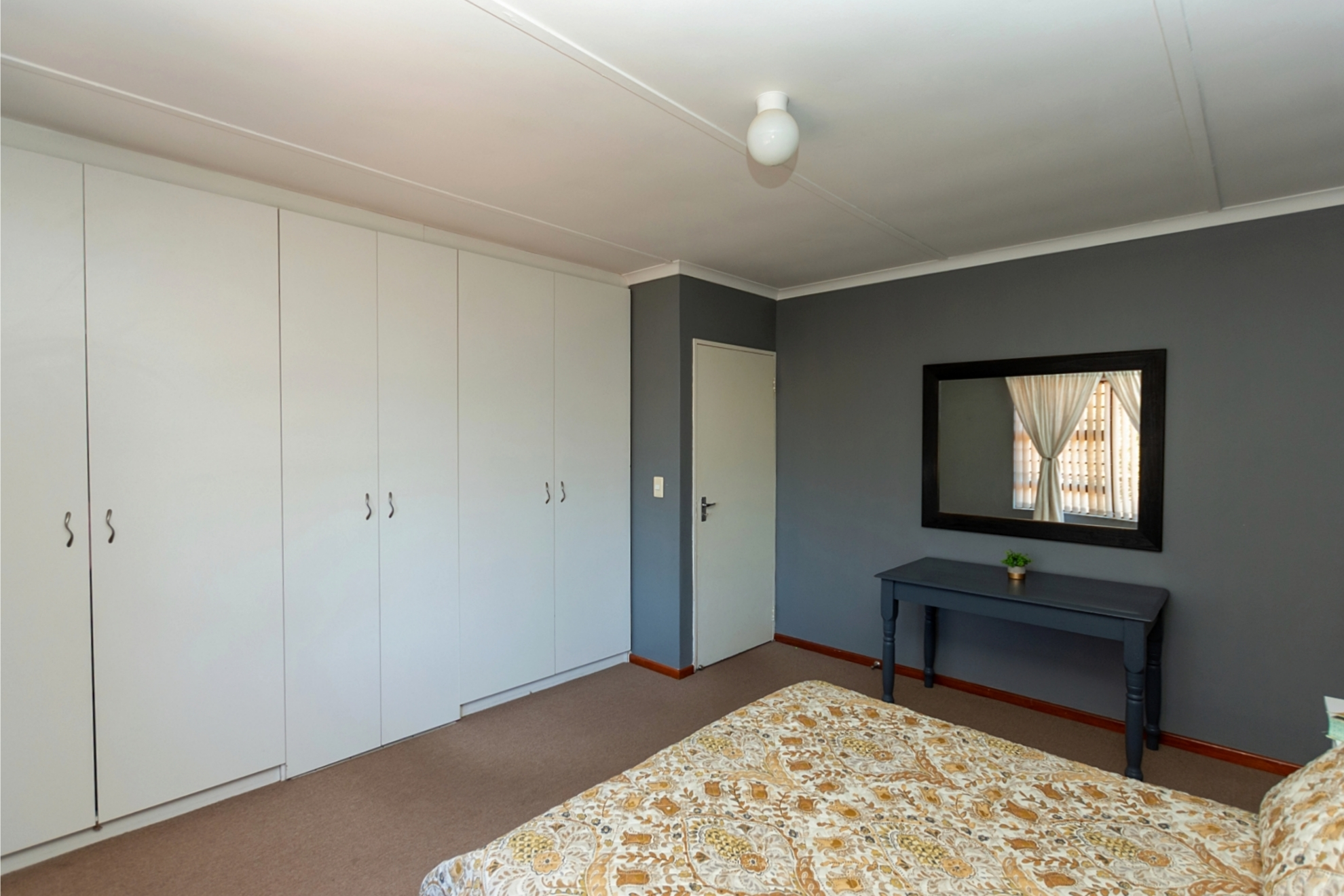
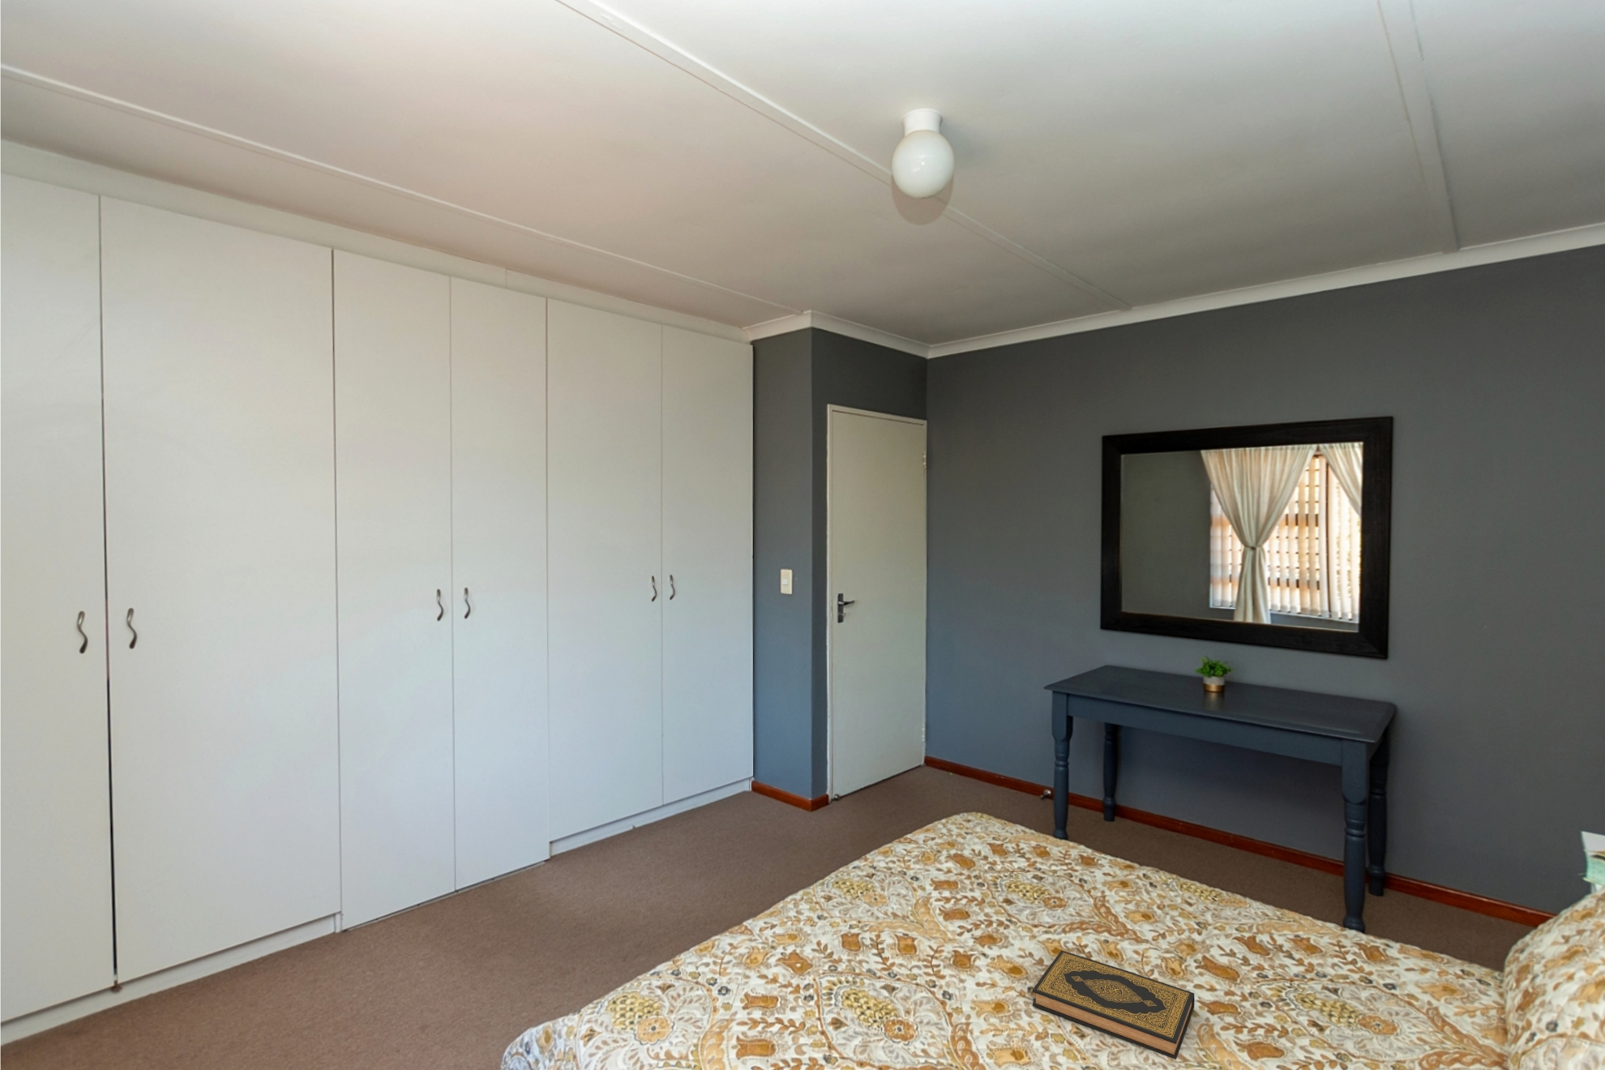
+ hardback book (1113, 998)
